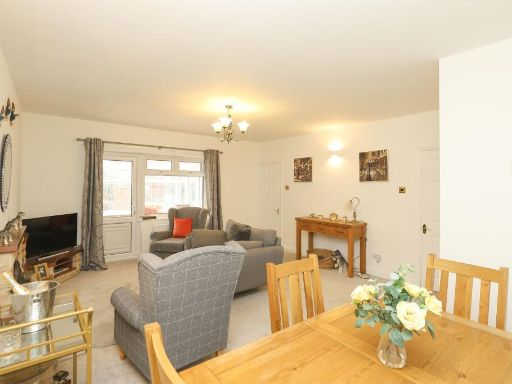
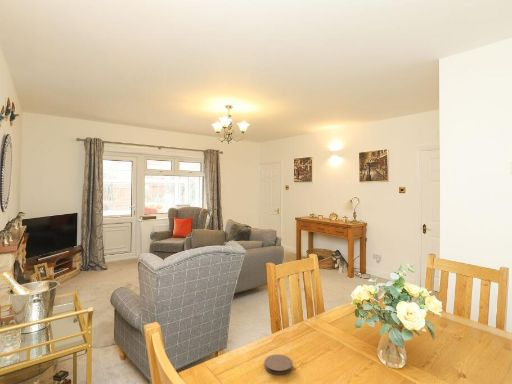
+ coaster (278, 364)
